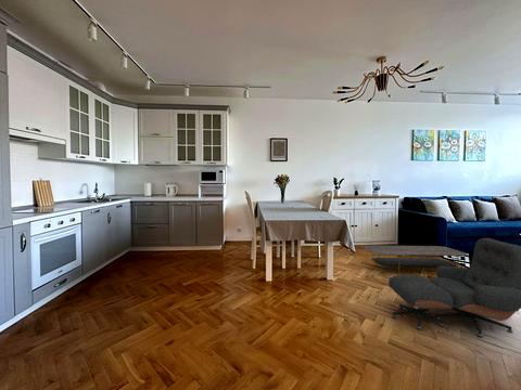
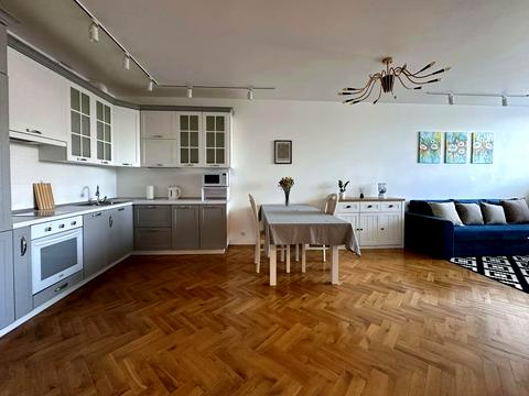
- coffee table (412, 259)
- lounge chair (450, 280)
